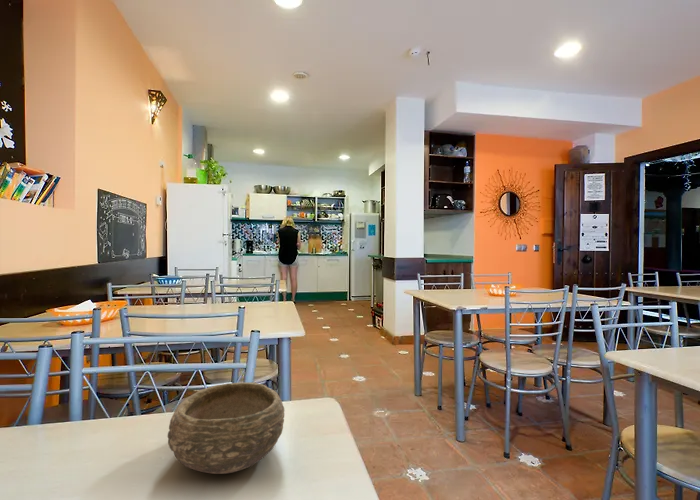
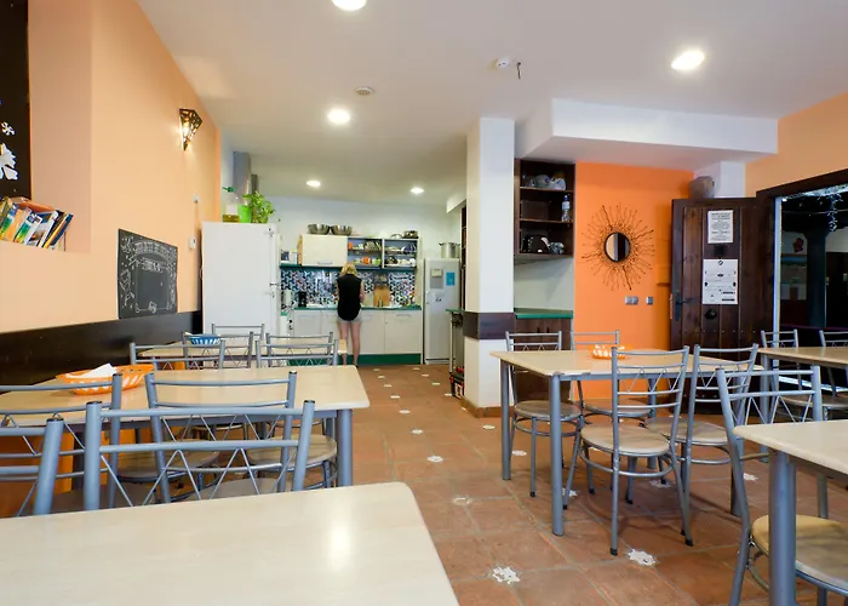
- bowl (228, 423)
